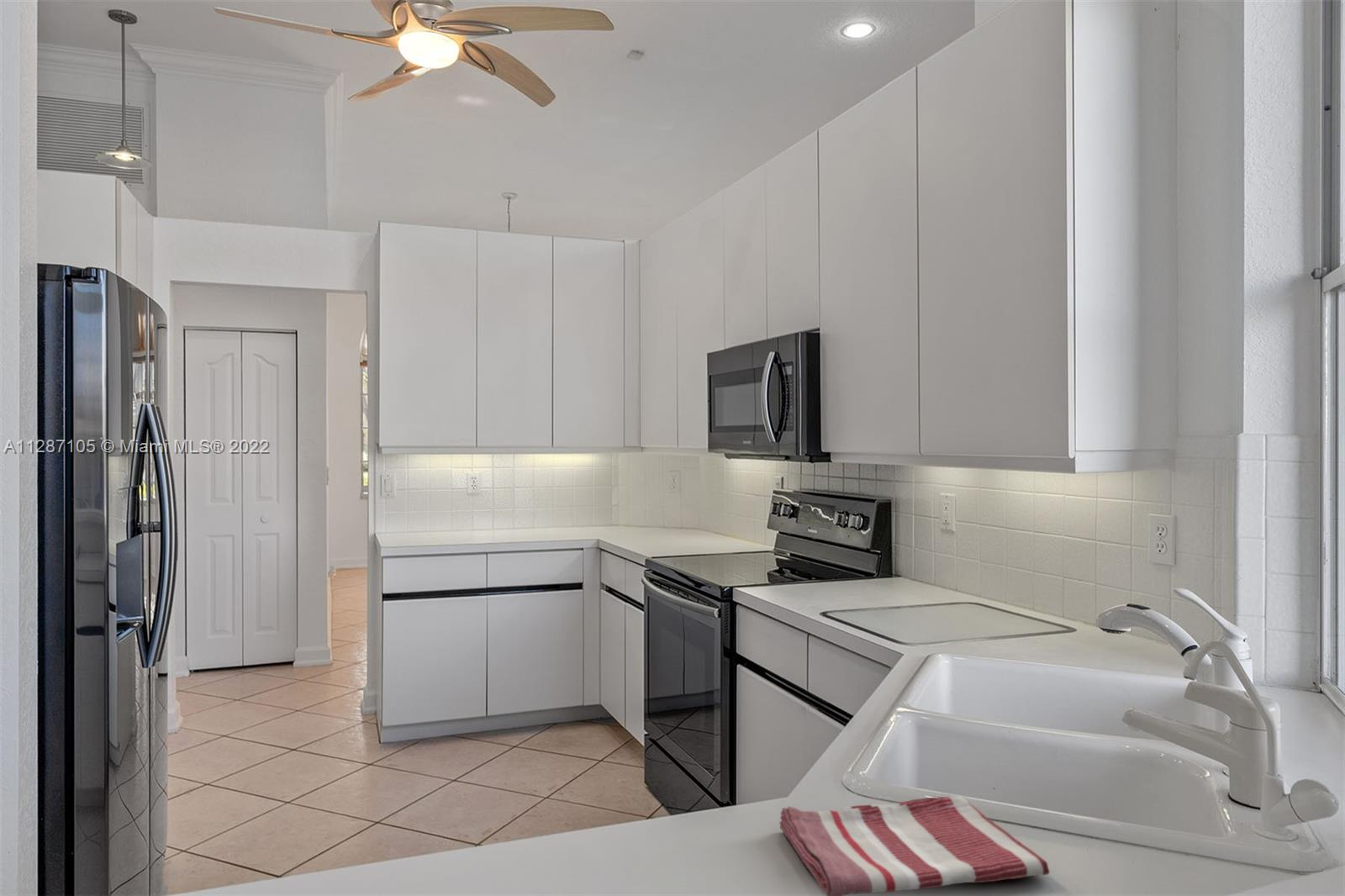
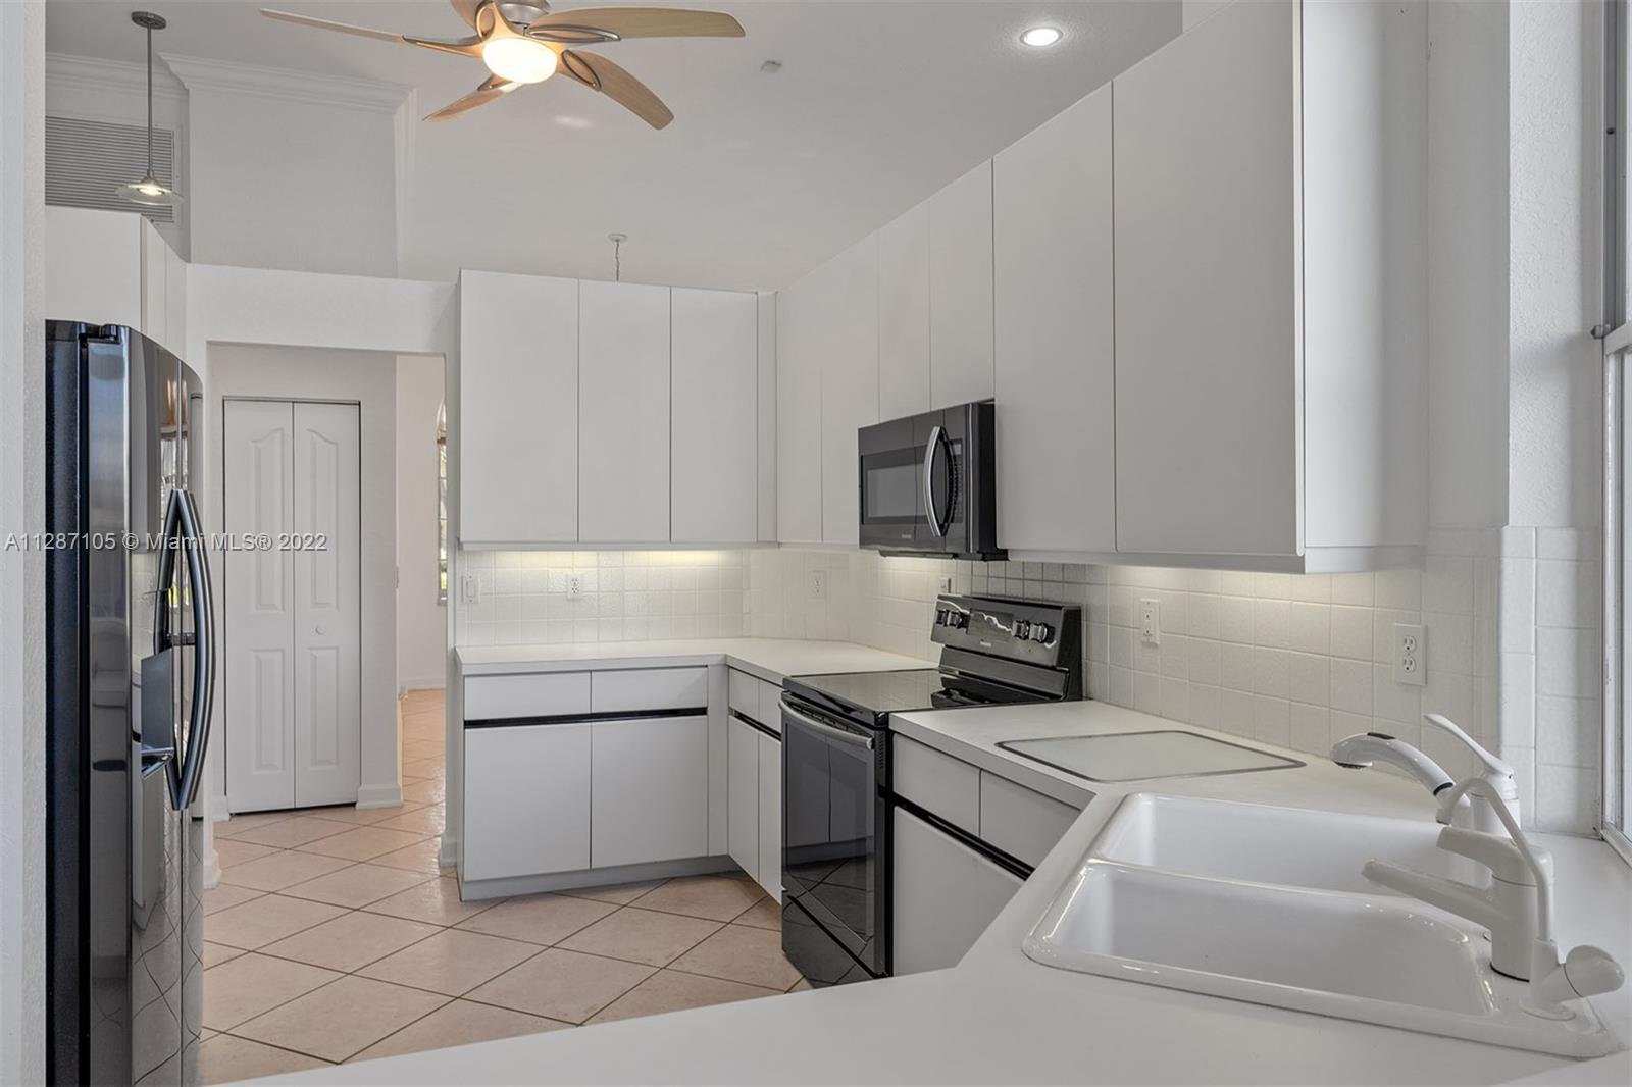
- dish towel (905, 841)
